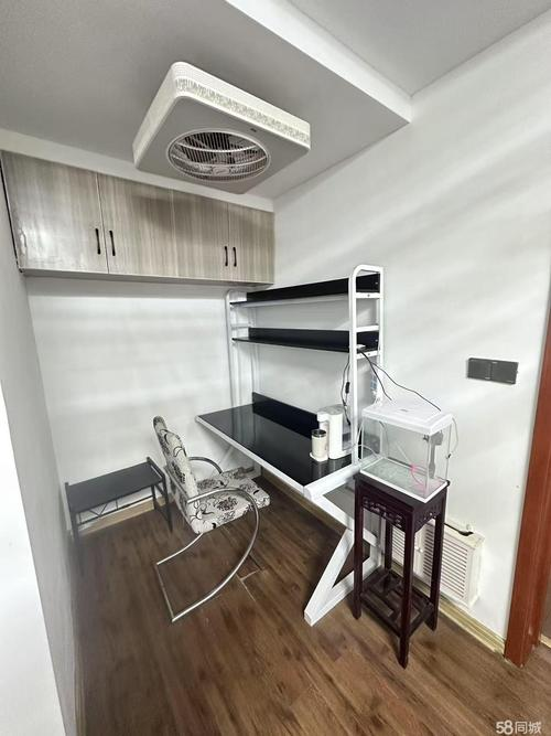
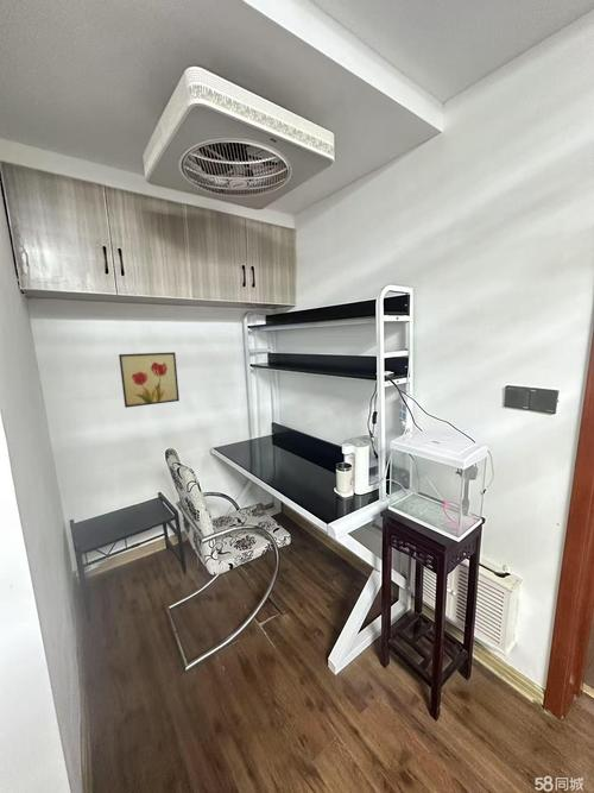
+ wall art (150, 378)
